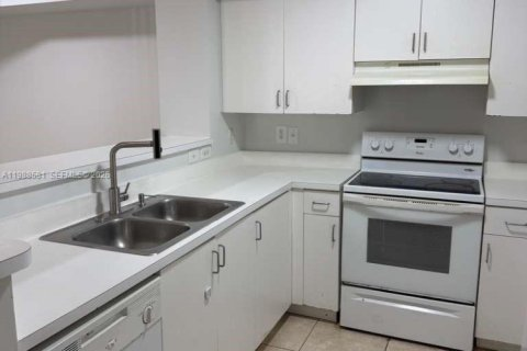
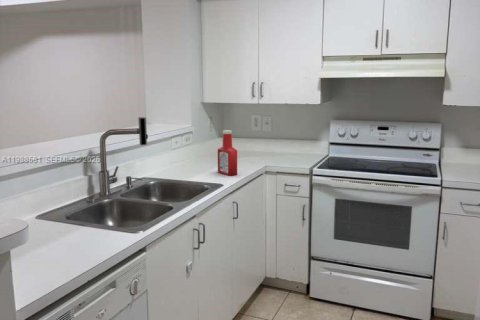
+ soap bottle (227, 152)
